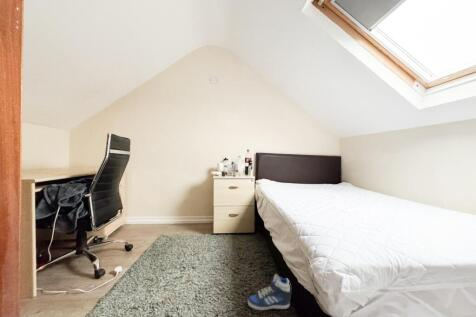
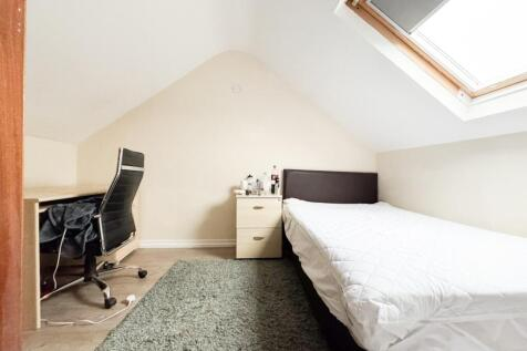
- sneaker (269, 289)
